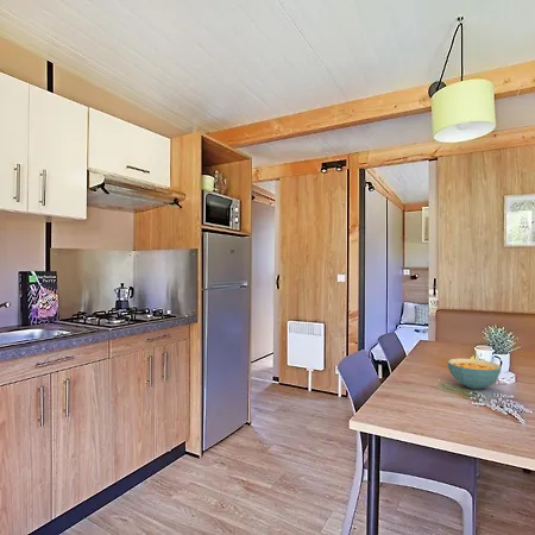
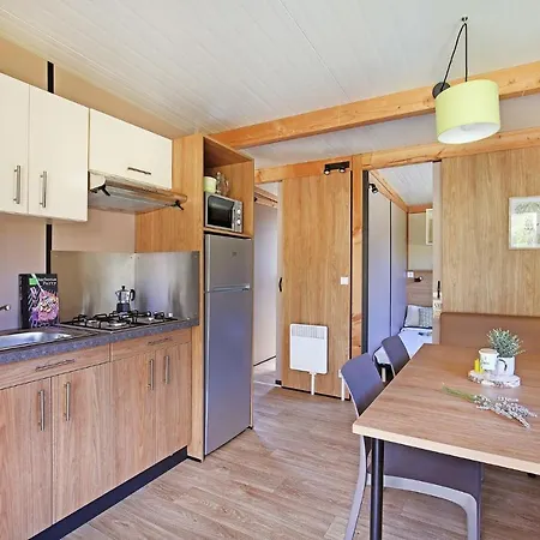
- cereal bowl (473, 374)
